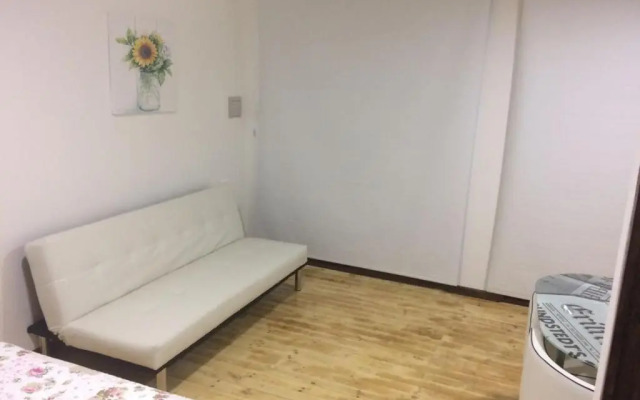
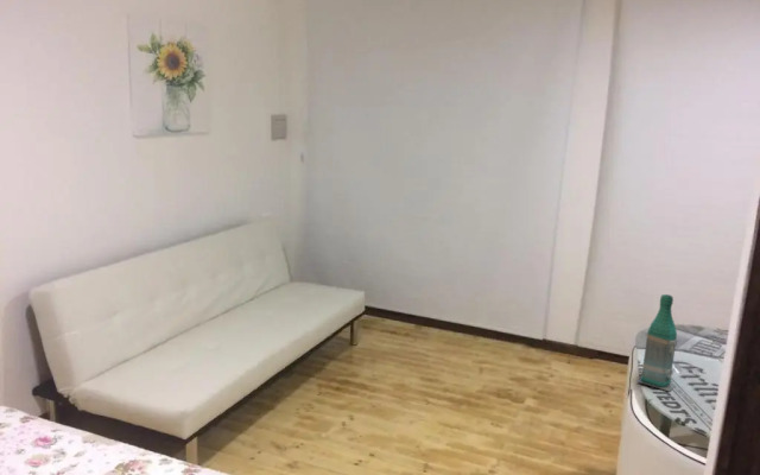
+ bottle (663, 340)
